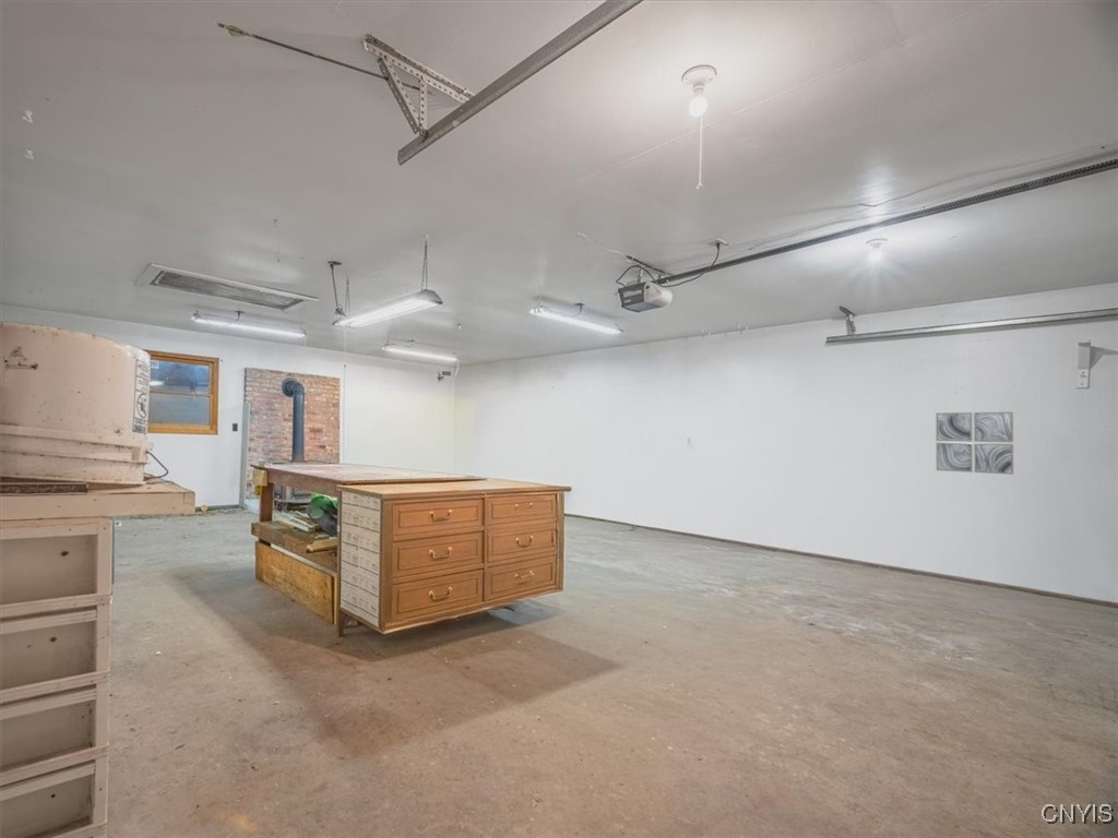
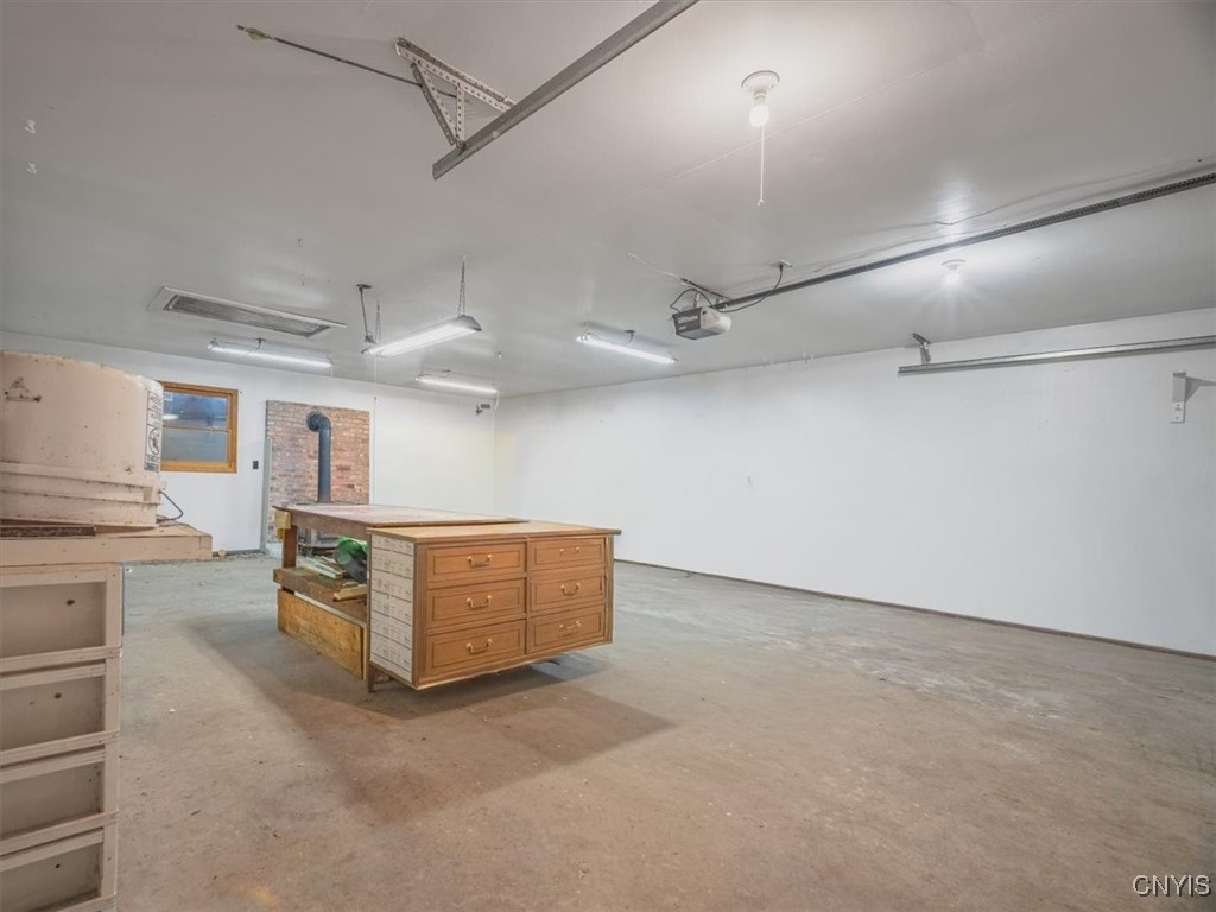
- wall art (972, 441)
